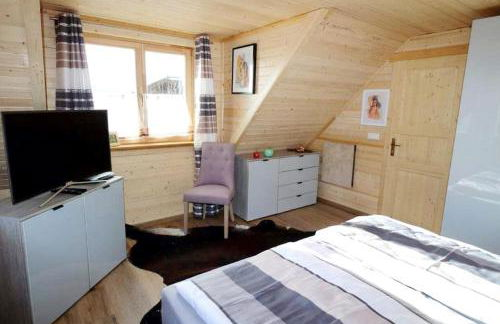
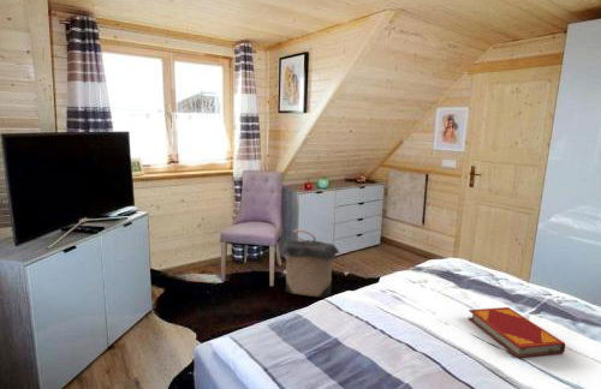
+ hardback book (512, 329)
+ laundry hamper (310, 259)
